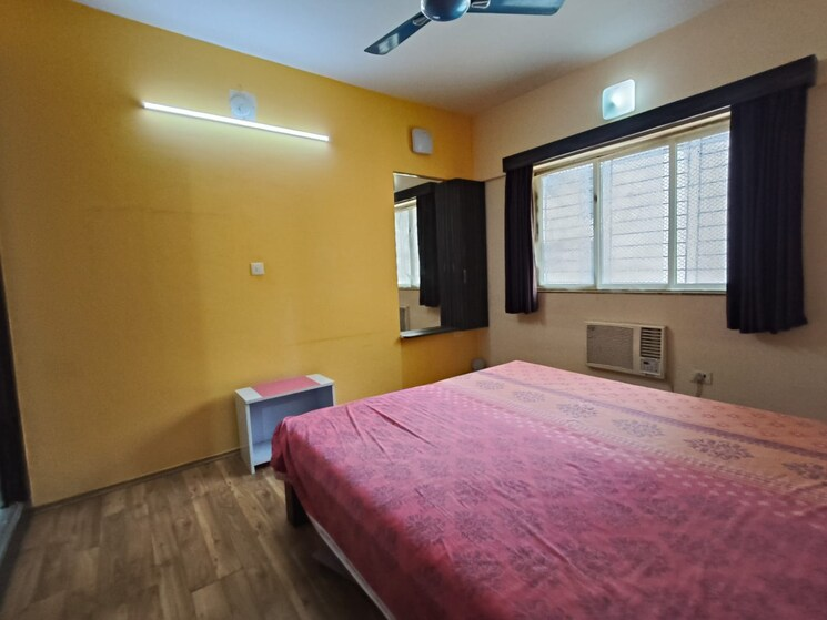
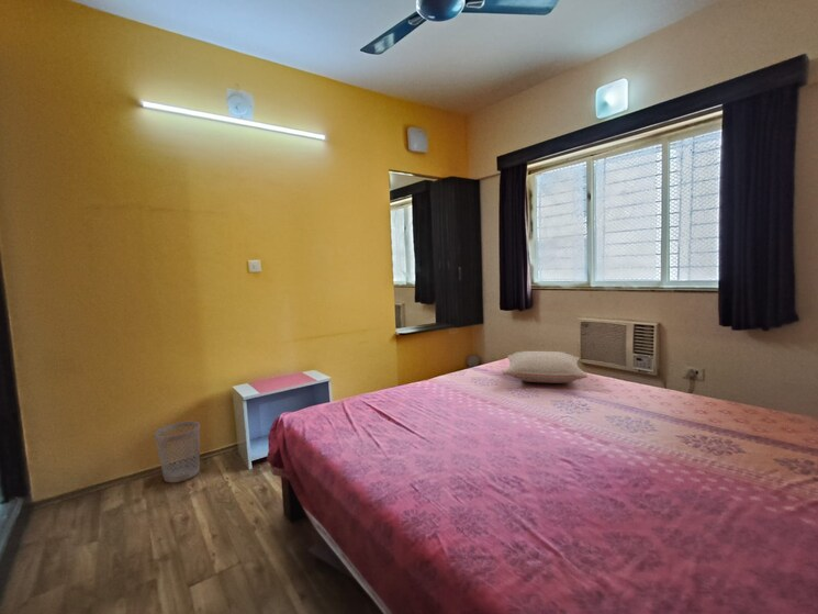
+ wastebasket (180, 451)
+ pillow (542, 366)
